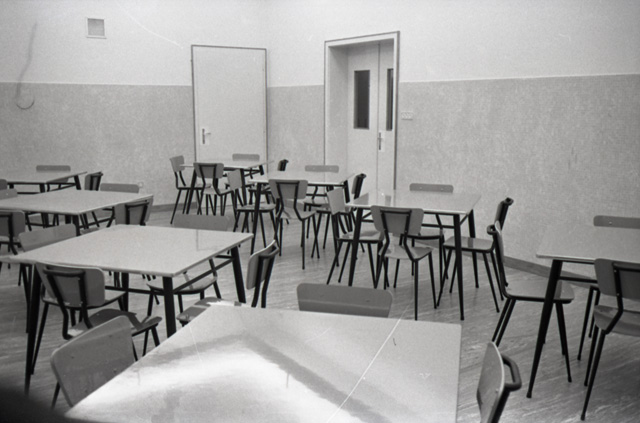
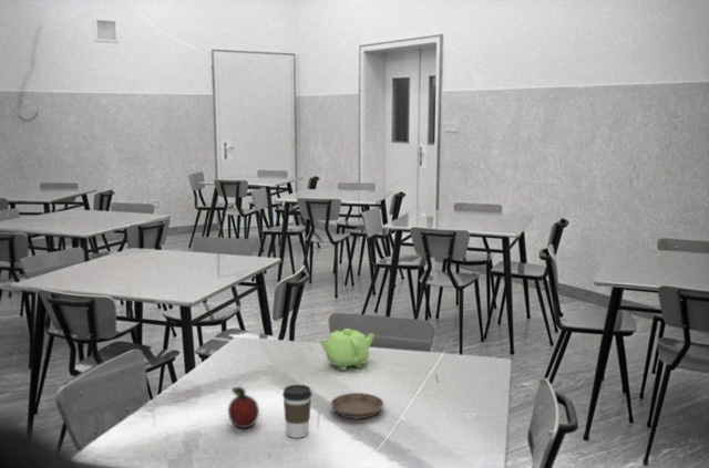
+ fruit (243, 407)
+ teapot (346, 346)
+ coffee cup (297, 410)
+ saucer (357, 406)
